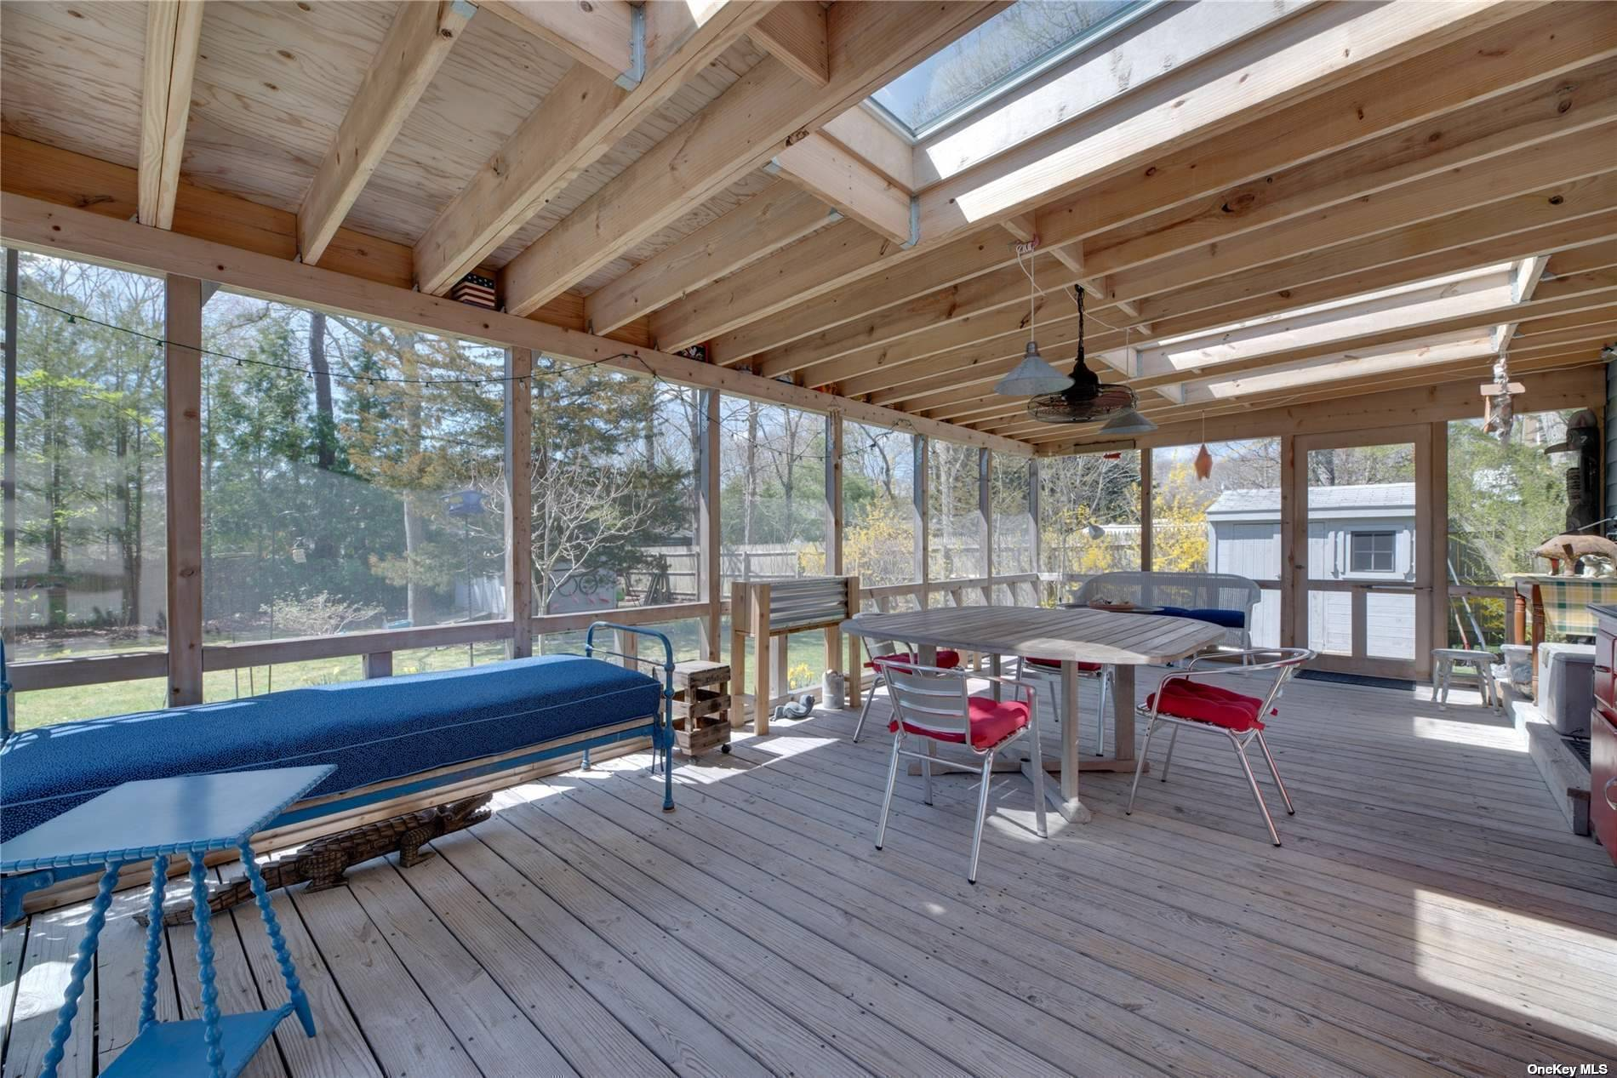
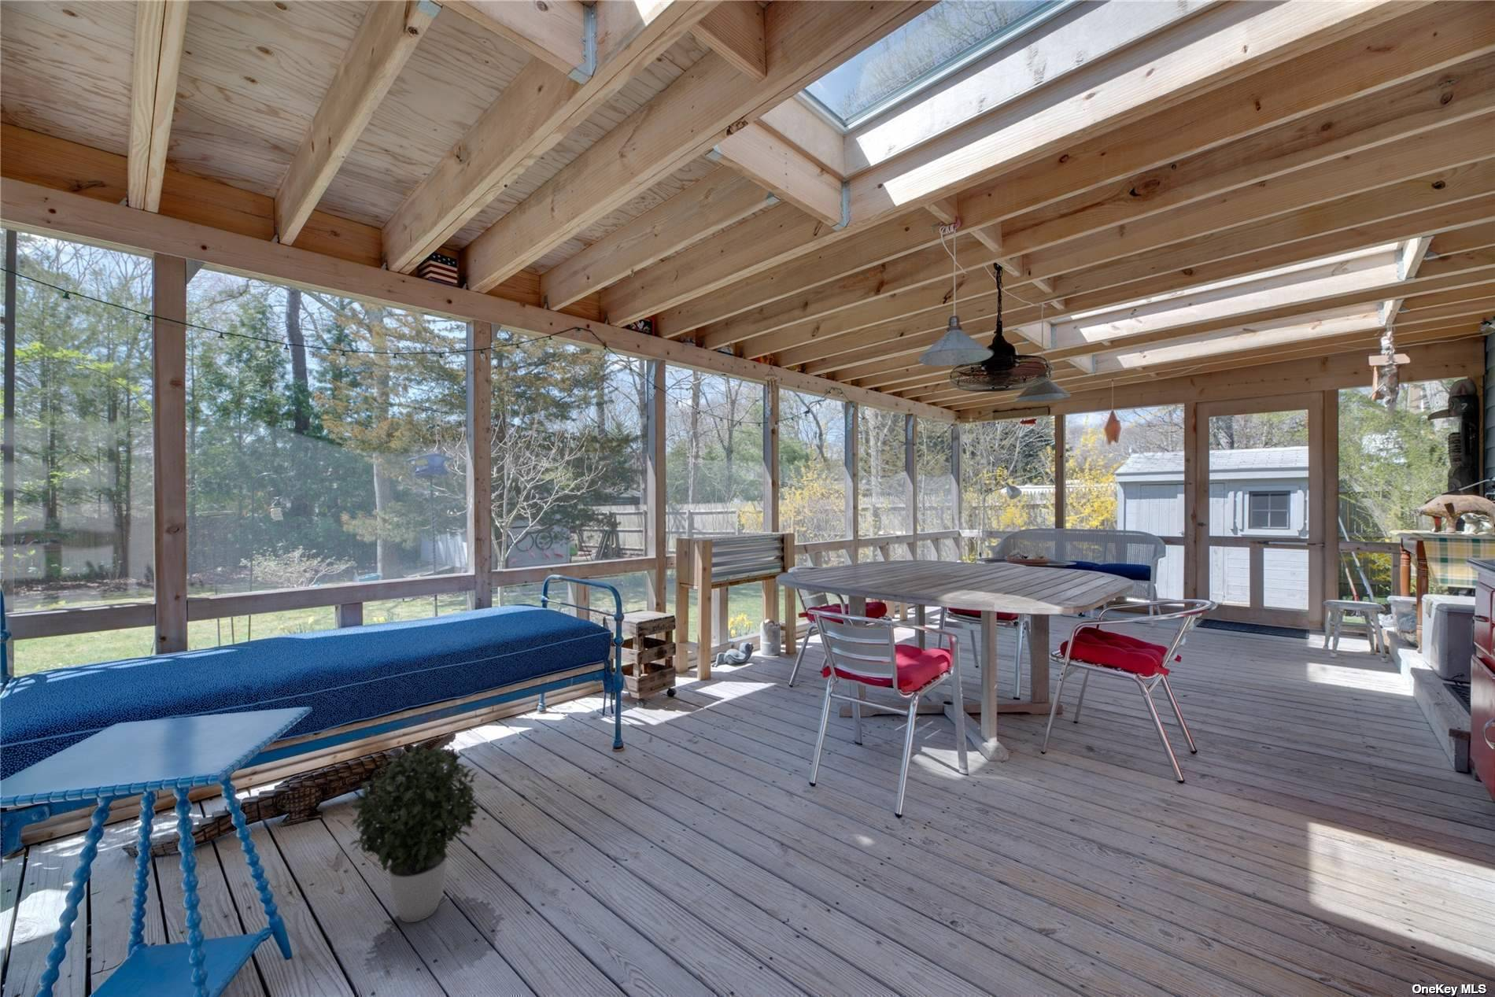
+ potted plant (418, 830)
